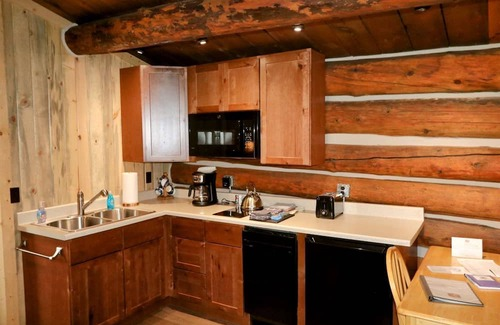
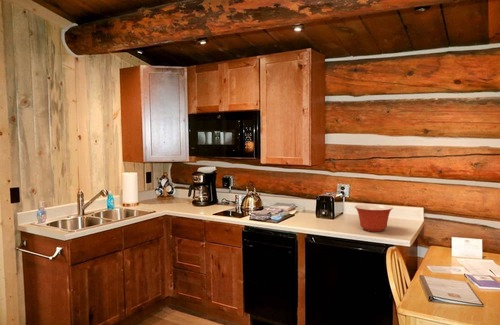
+ mixing bowl (373, 218)
